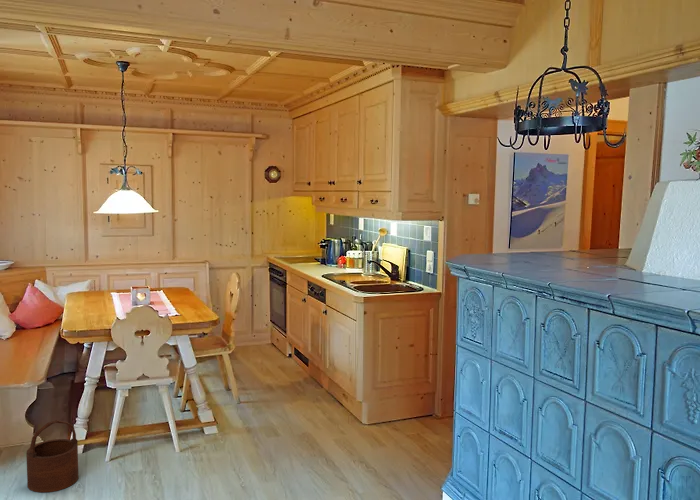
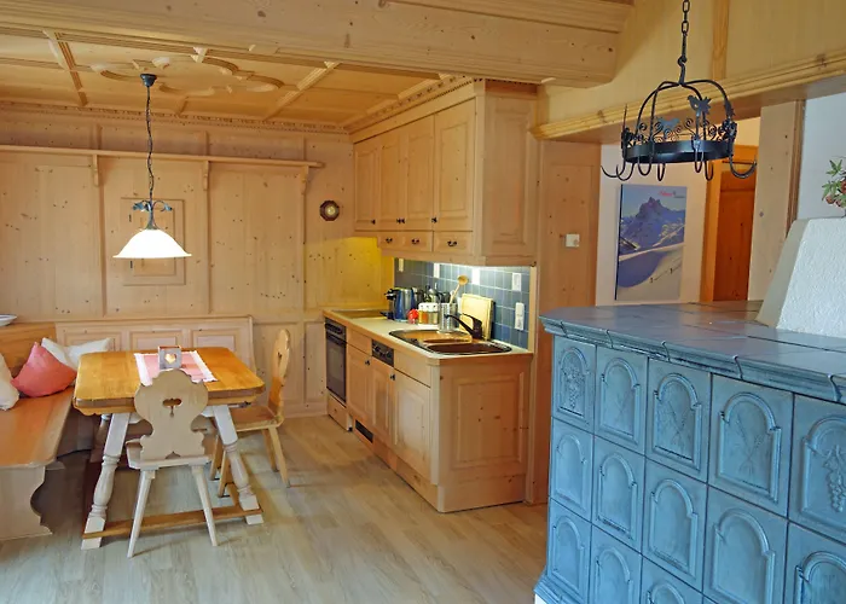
- wooden bucket (52, 451)
